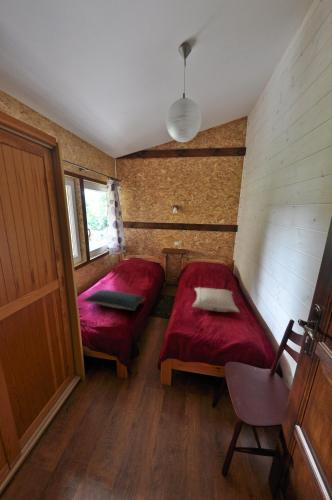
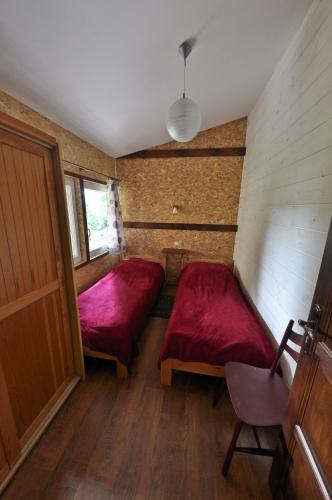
- pillow (214, 299)
- pillow (115, 299)
